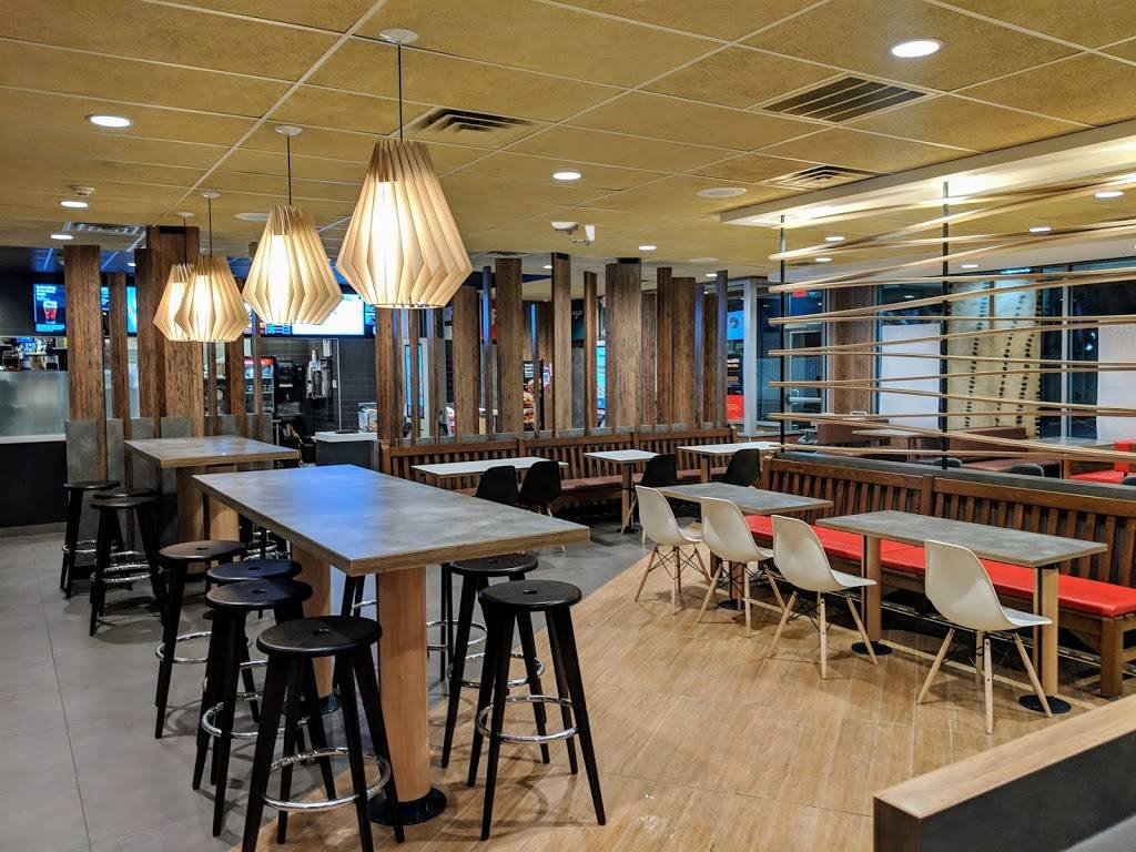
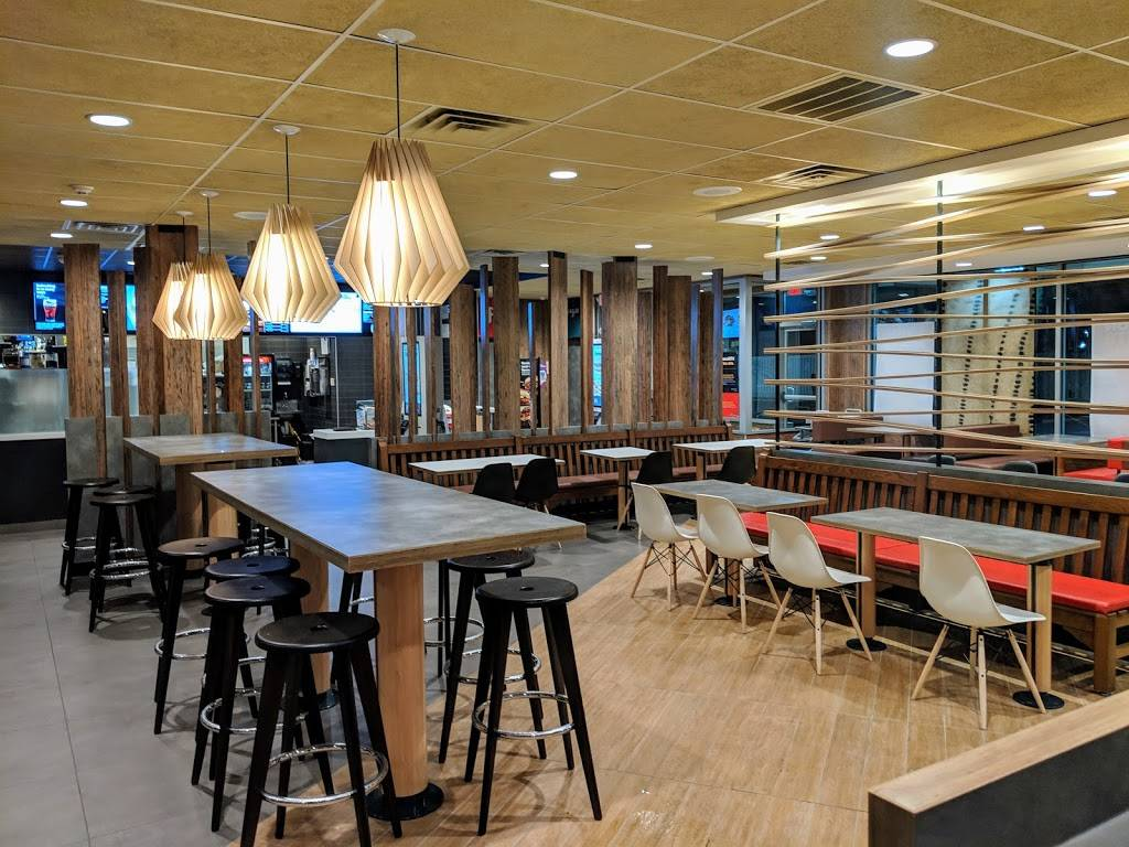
- security camera (571, 235)
